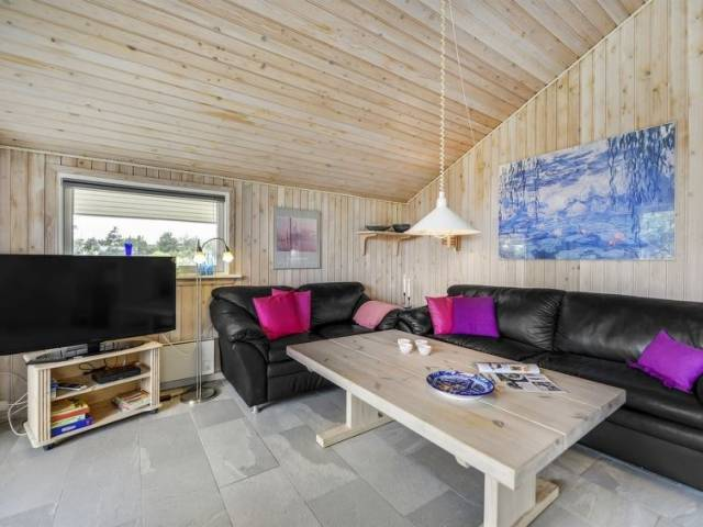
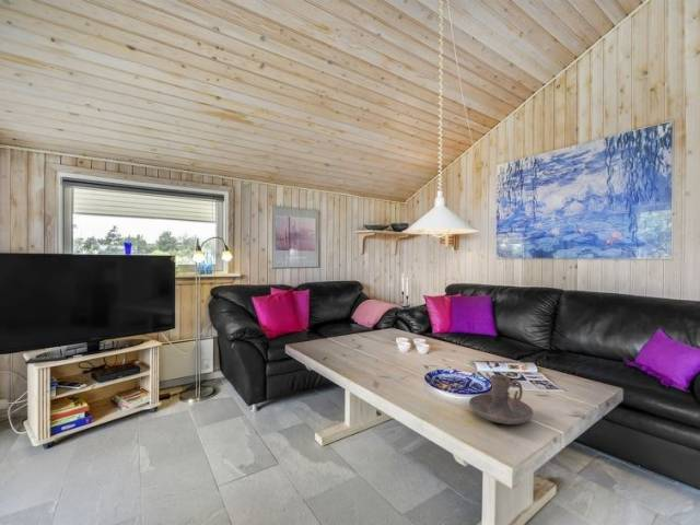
+ candle holder (503, 395)
